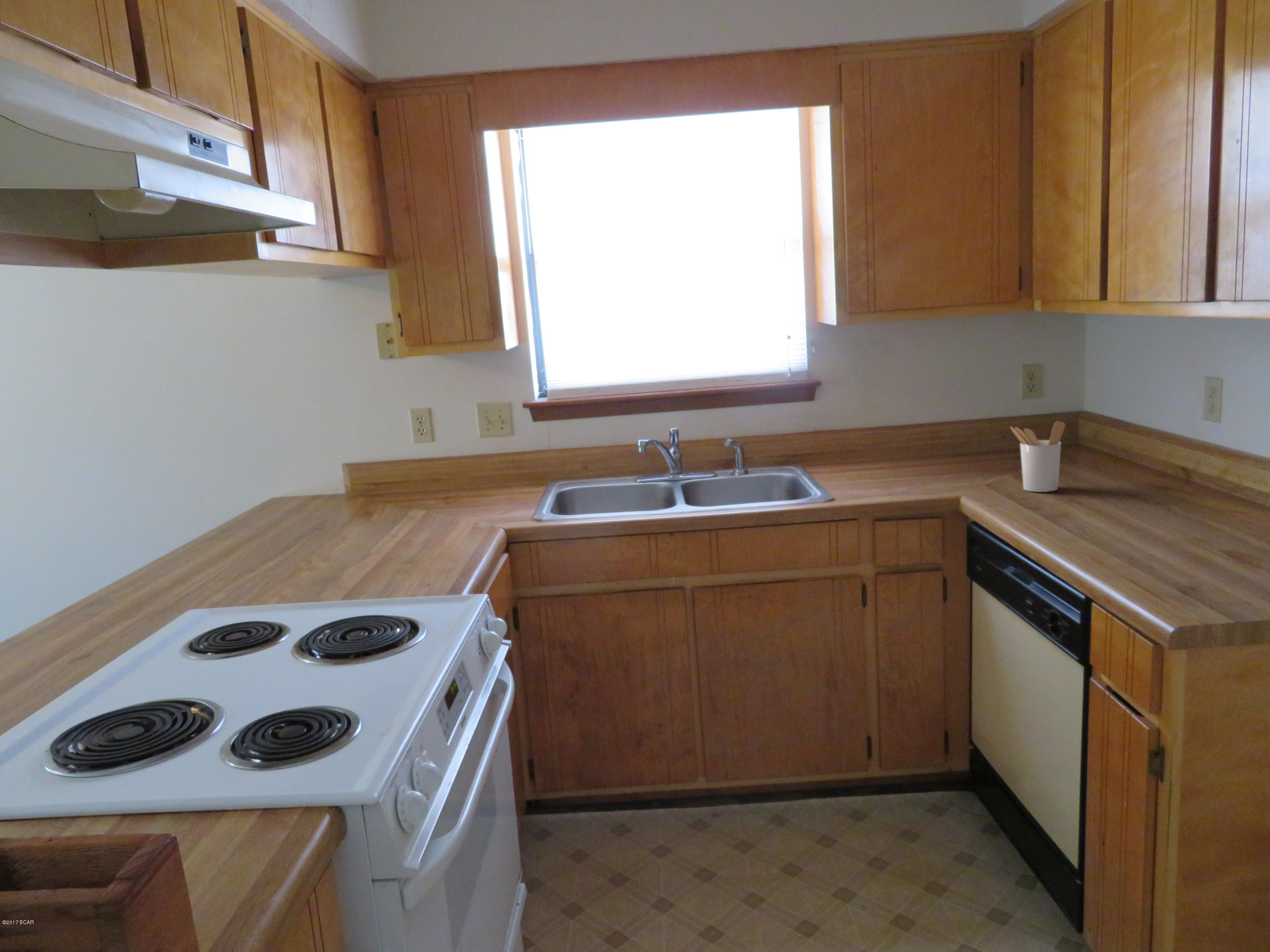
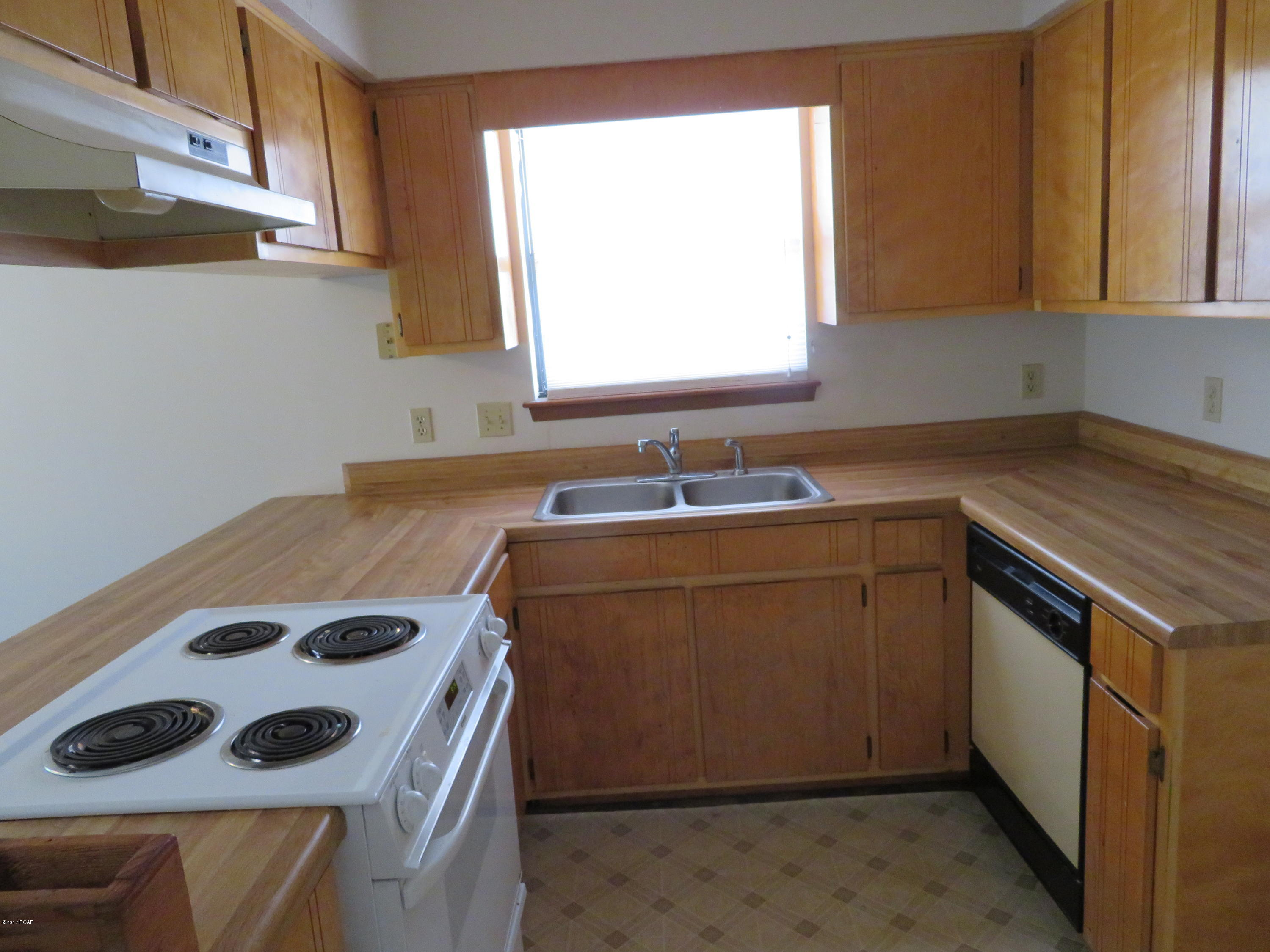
- utensil holder (1035, 456)
